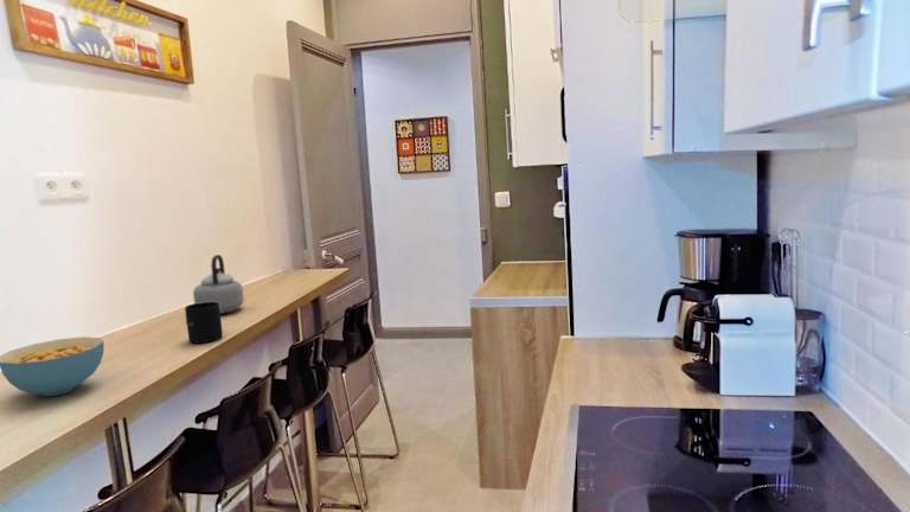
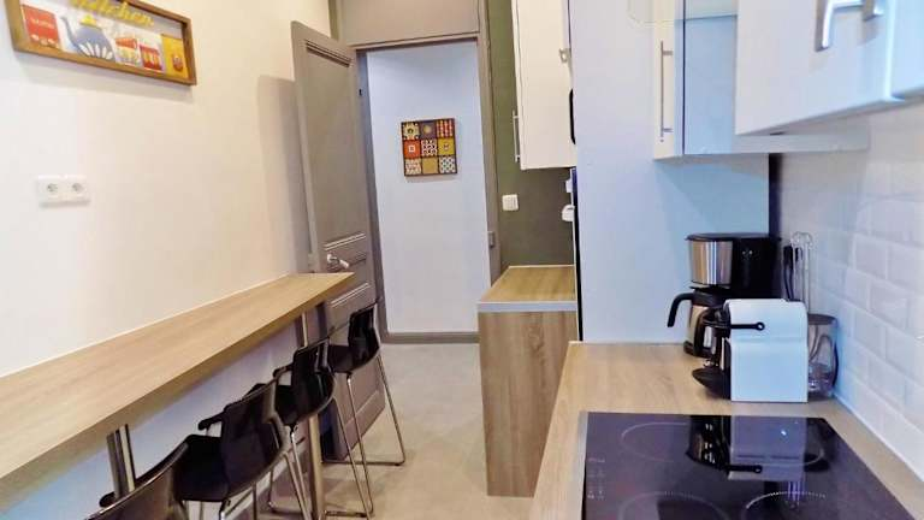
- mug (204, 320)
- teapot (218, 282)
- cereal bowl (55, 370)
